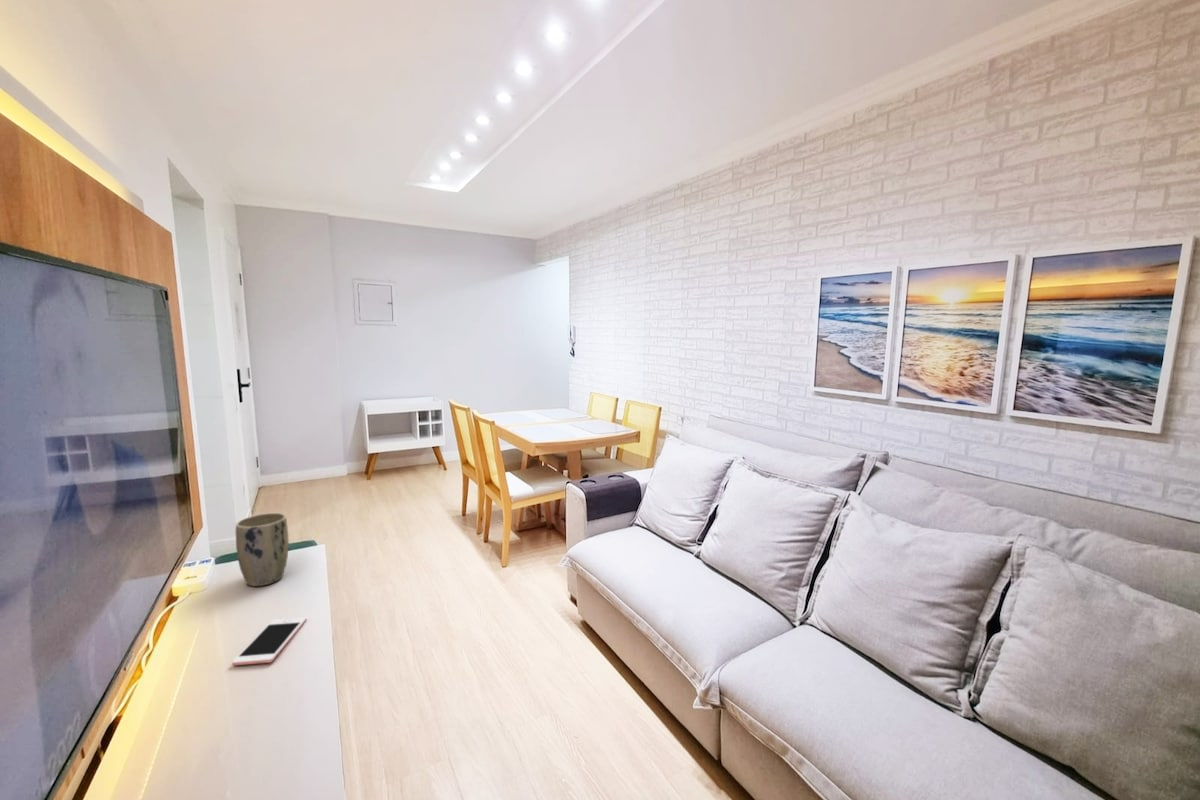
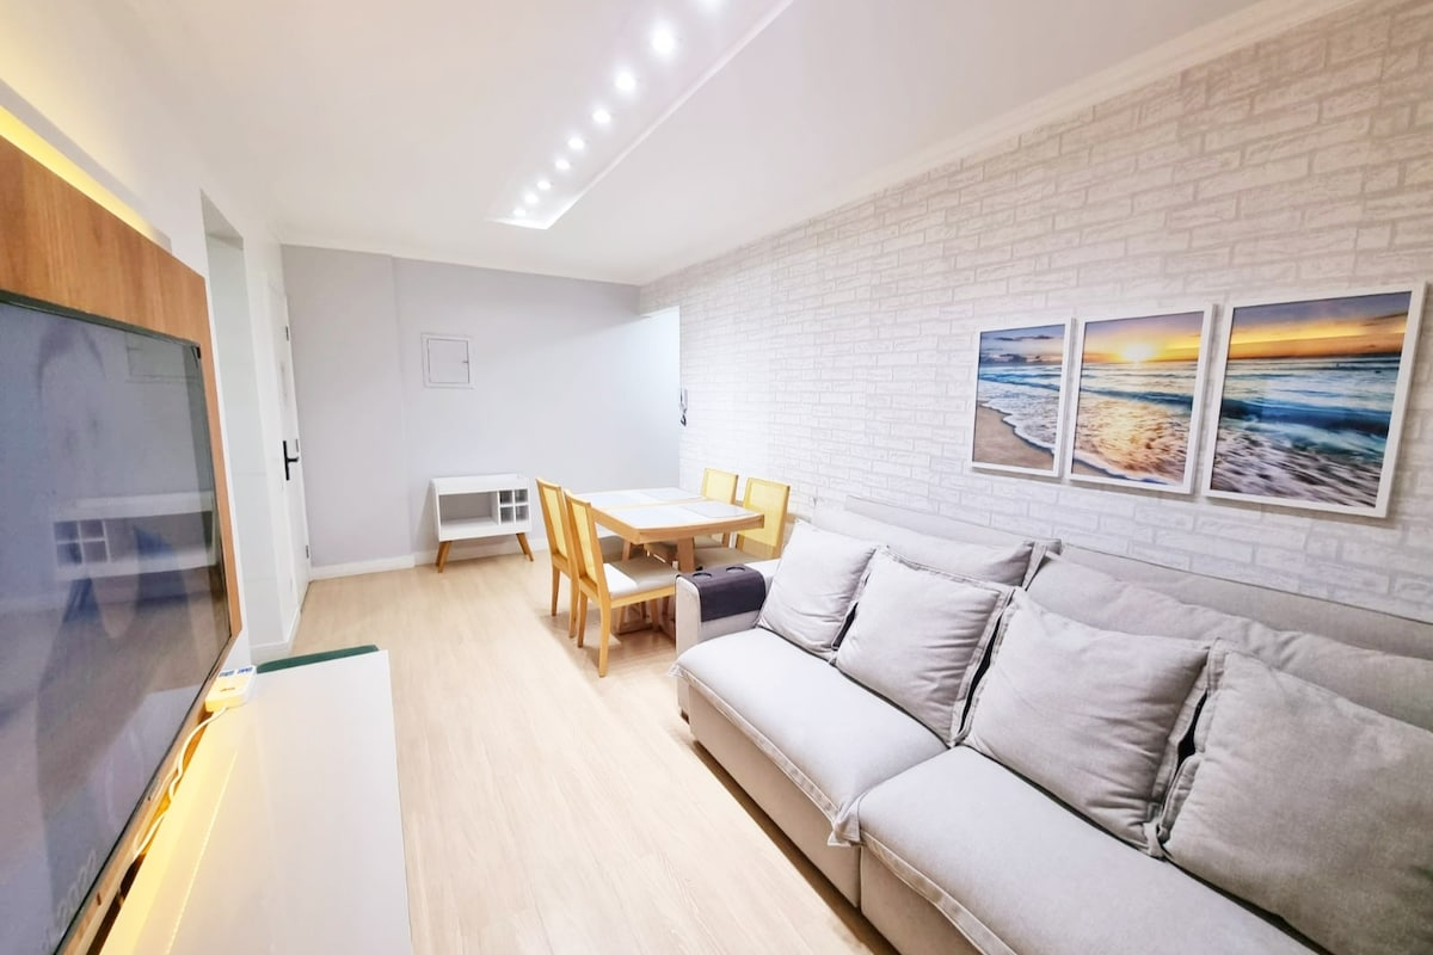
- cell phone (272, 639)
- plant pot (263, 549)
